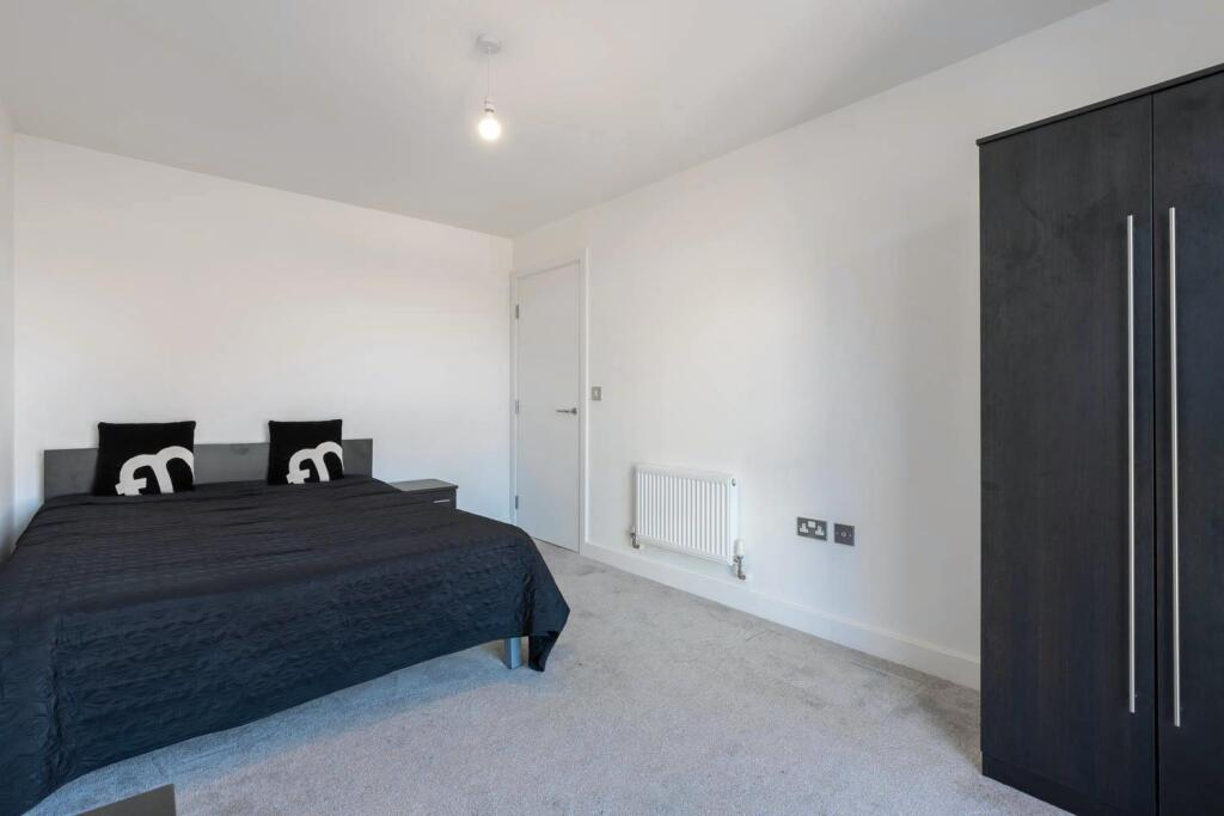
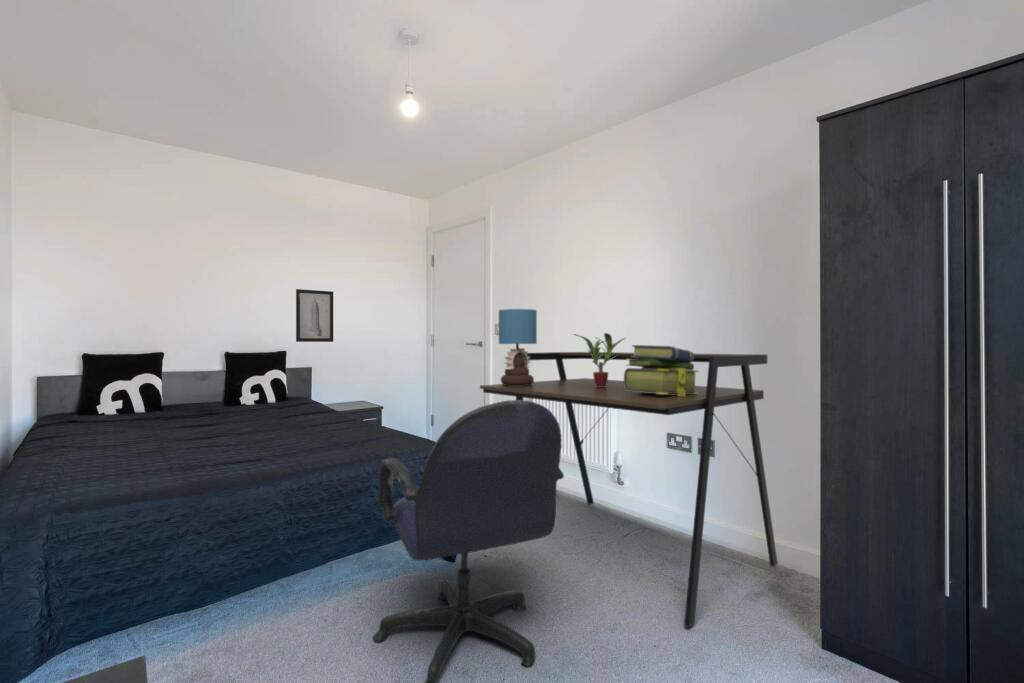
+ potted plant (596, 359)
+ table lamp (517, 347)
+ desk (584, 460)
+ stack of books (660, 368)
+ office chair (465, 514)
+ wall art (315, 316)
